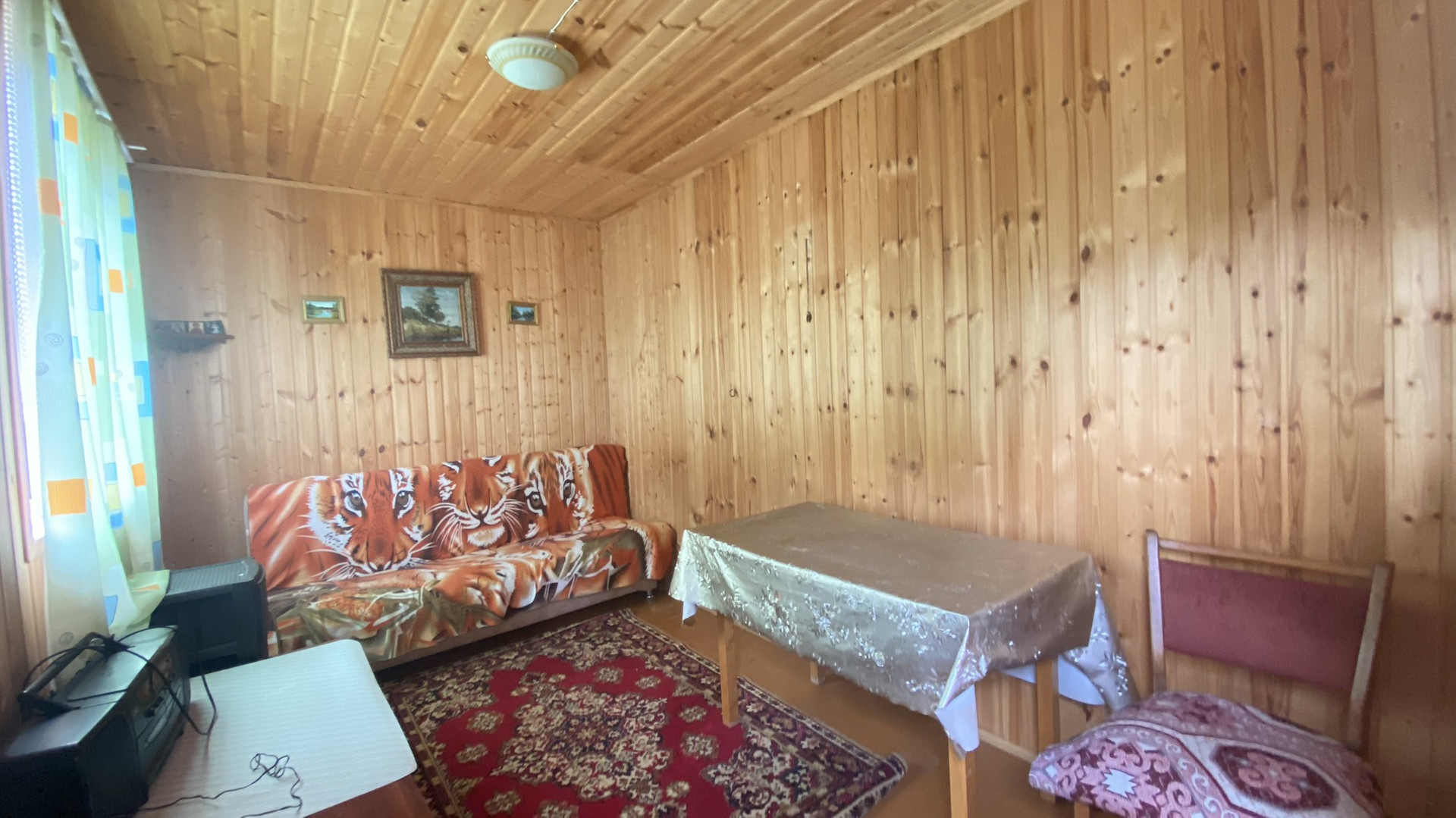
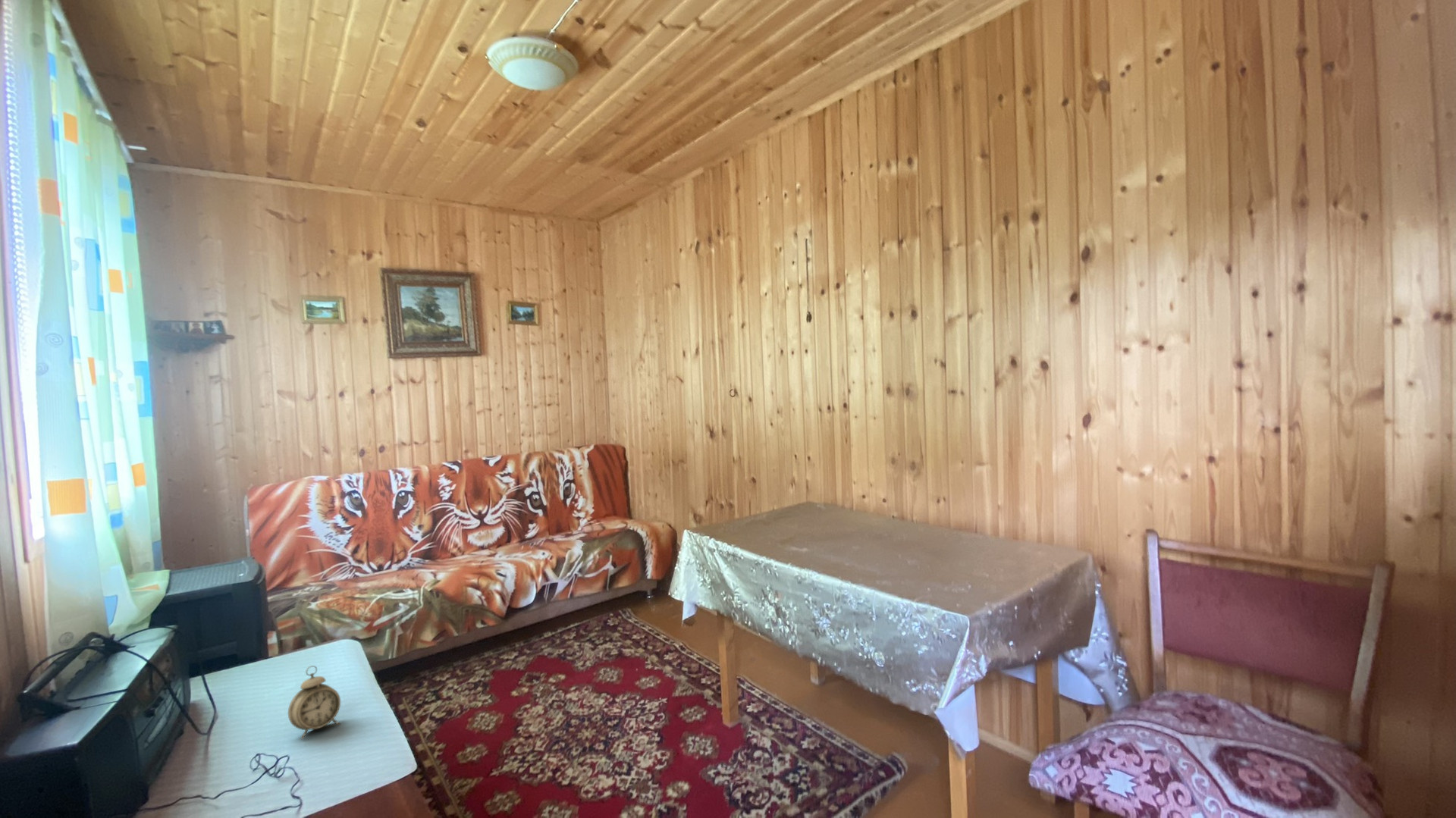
+ alarm clock (315, 698)
